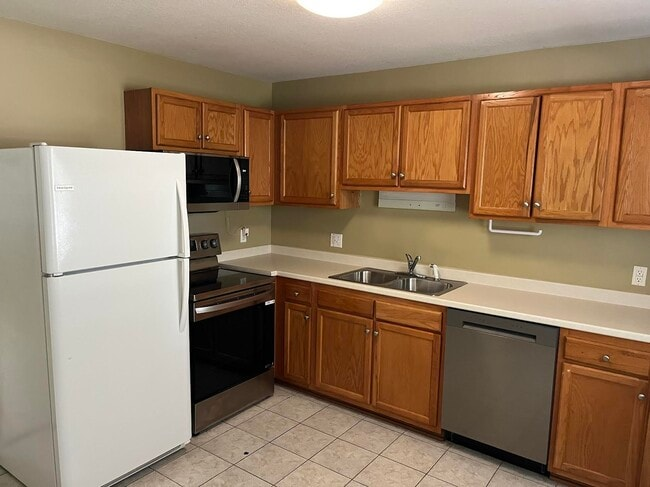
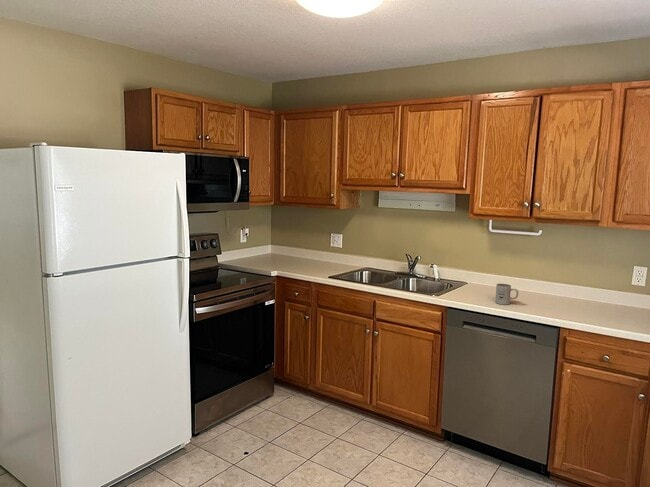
+ mug (507, 294)
